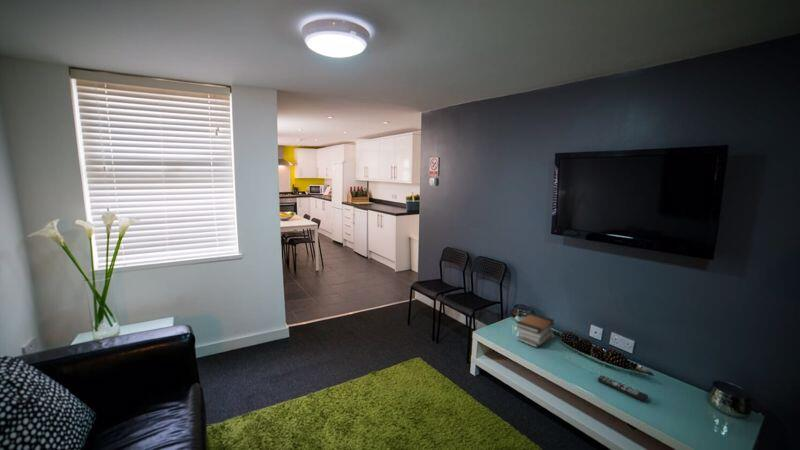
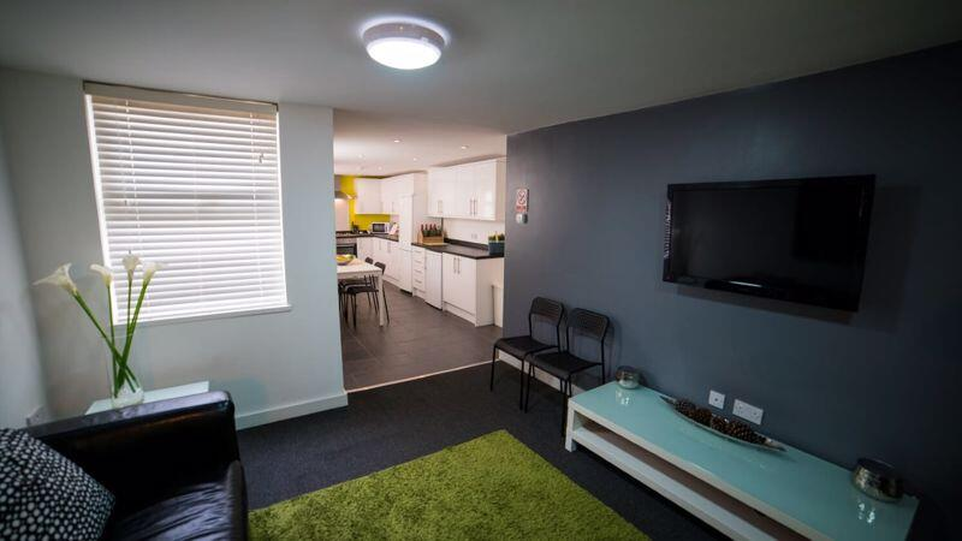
- book stack (535, 329)
- remote control (621, 388)
